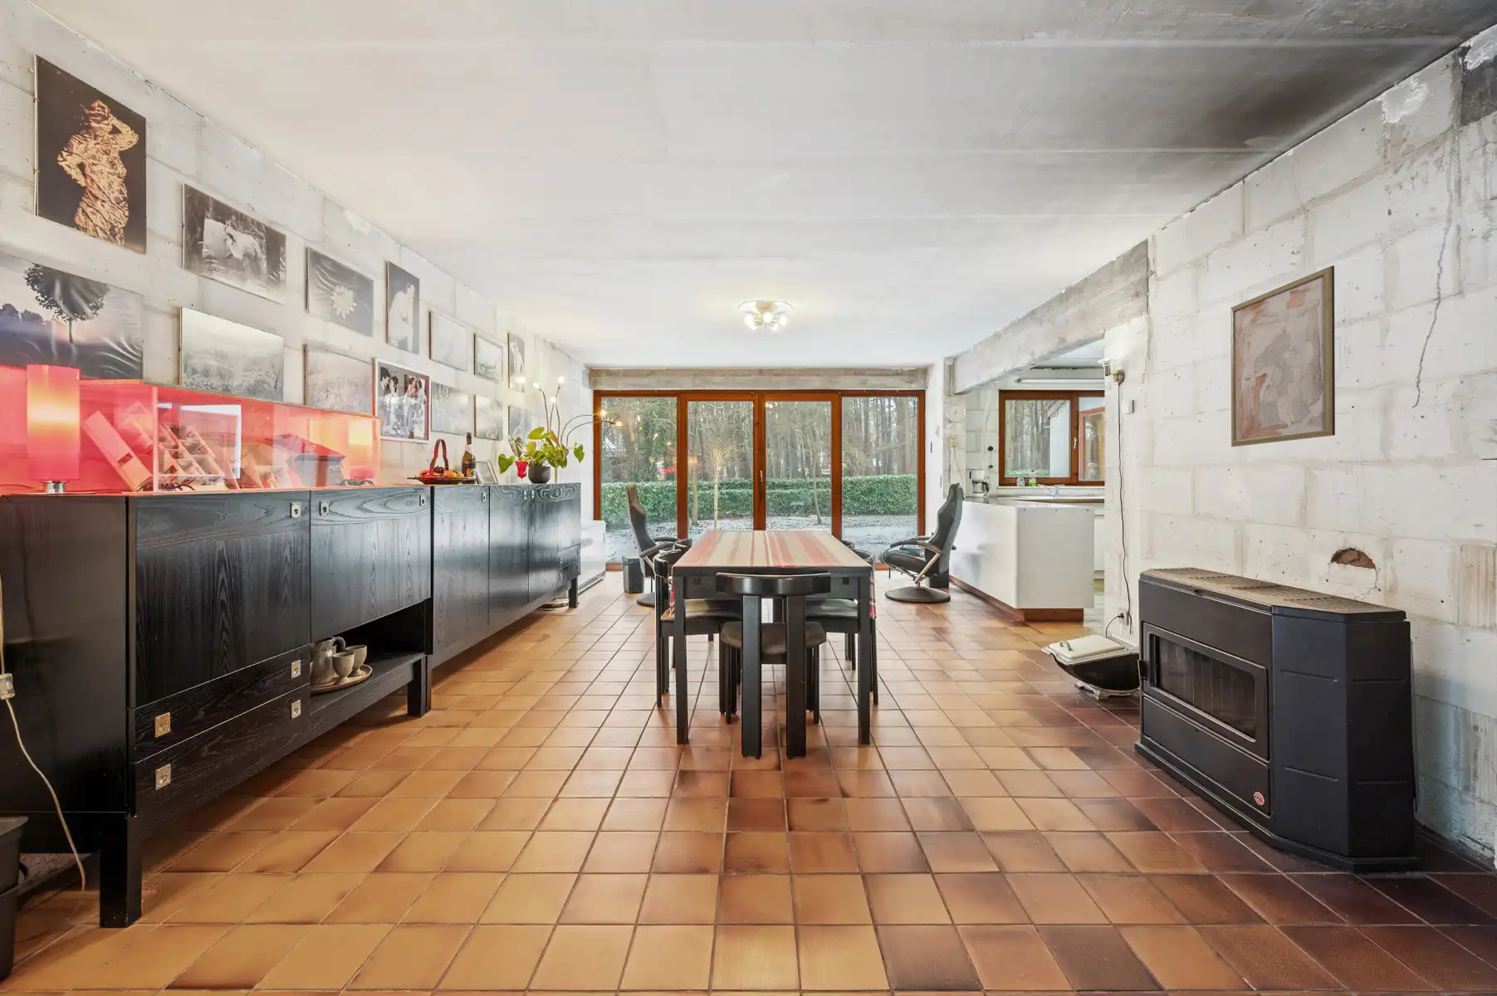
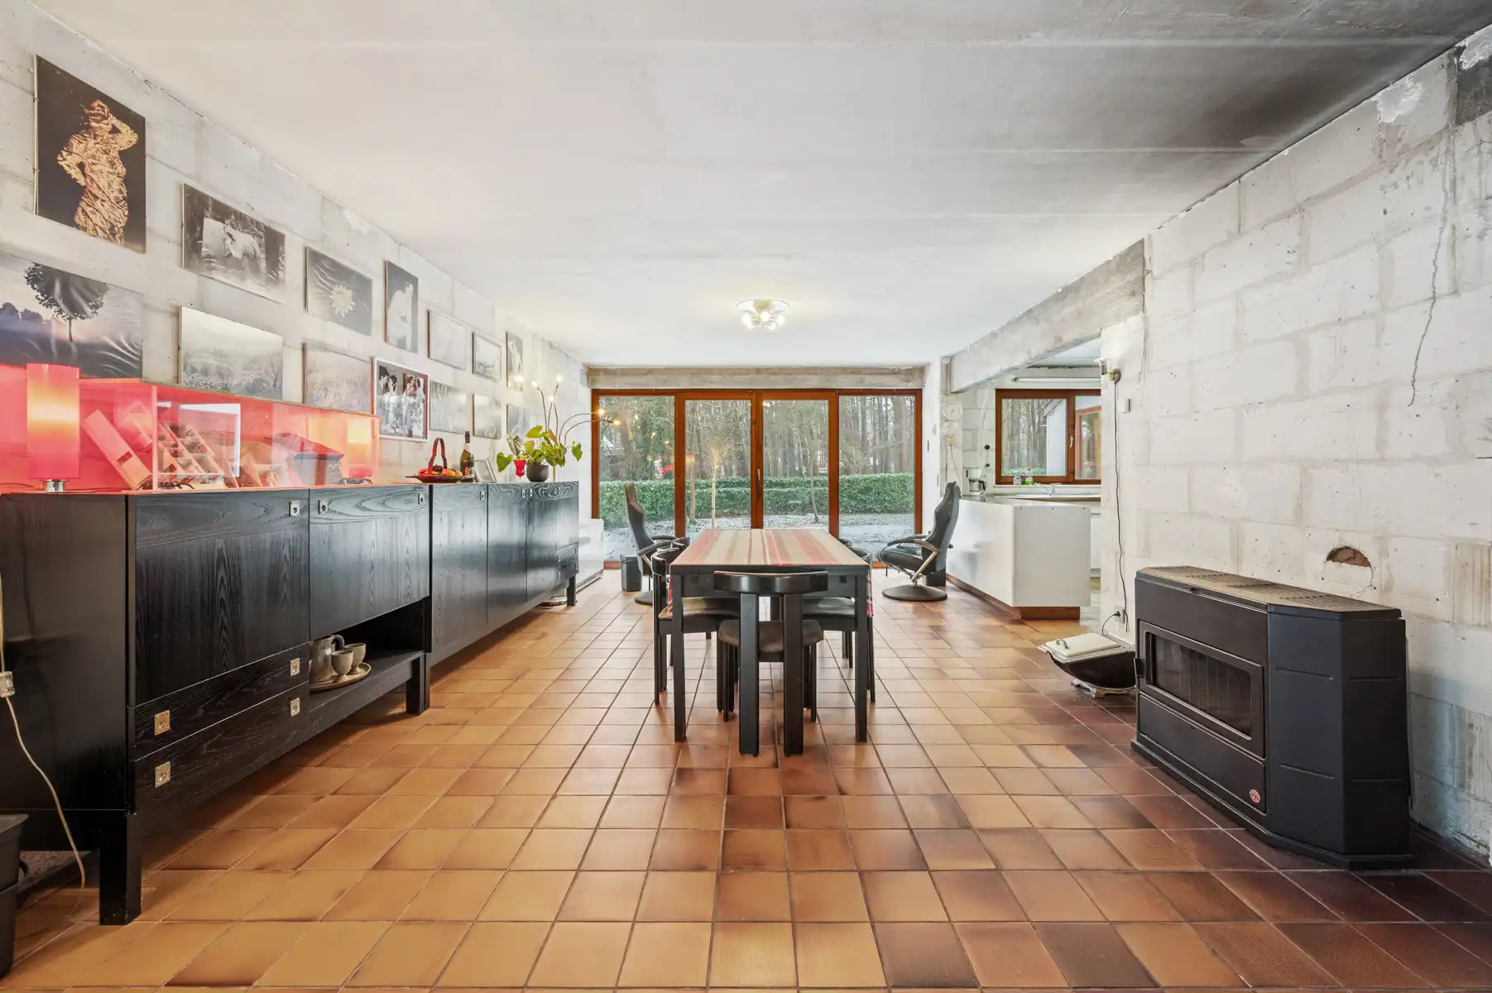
- wall art (1276, 365)
